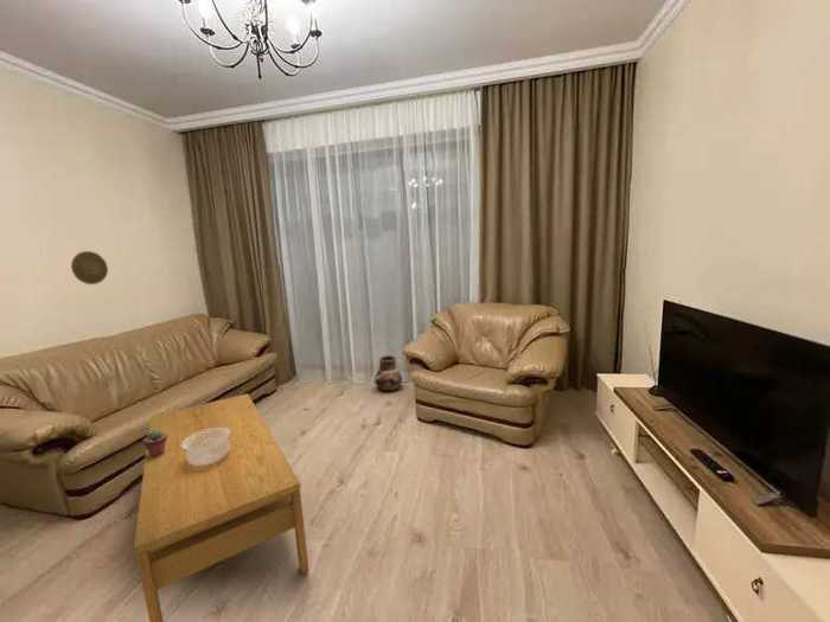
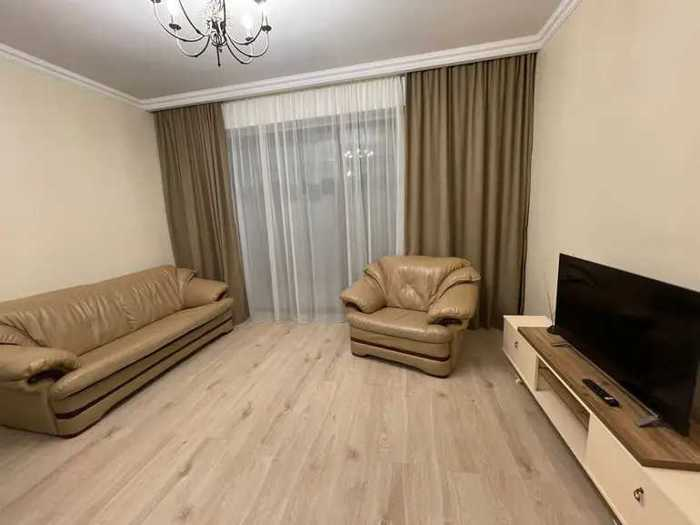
- ceramic pot (388, 373)
- decorative plate (91, 268)
- decorative bowl (208, 447)
- potted succulent (155, 441)
- coffee table (216, 480)
